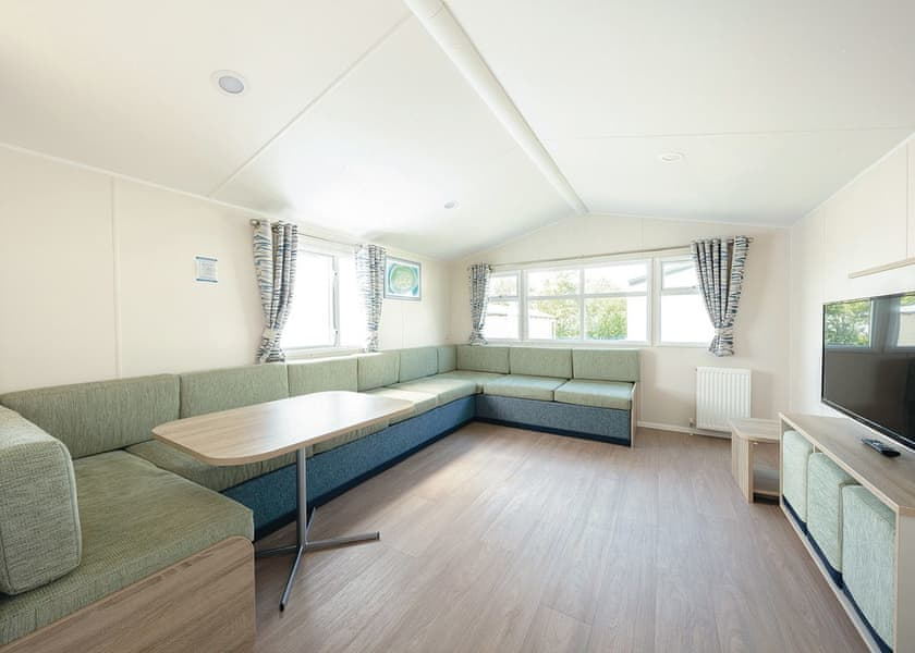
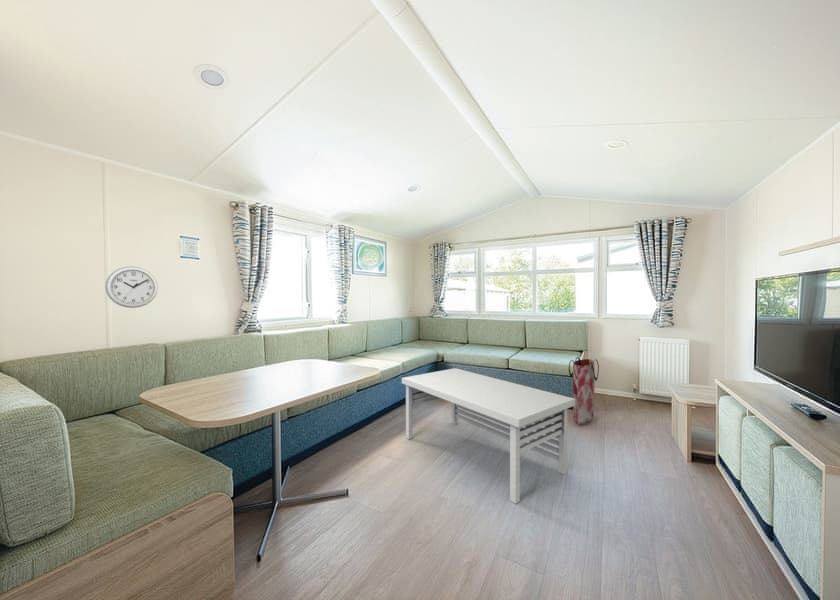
+ bag (583, 390)
+ coffee table (478, 420)
+ wall clock (133, 287)
